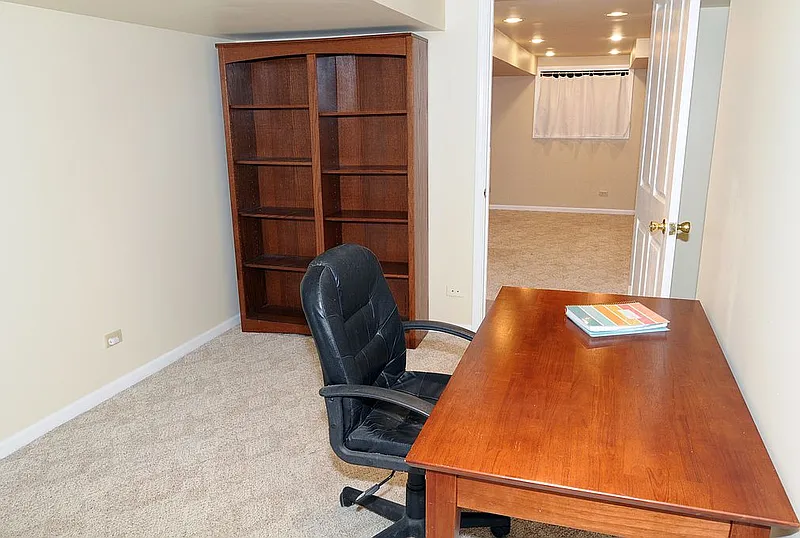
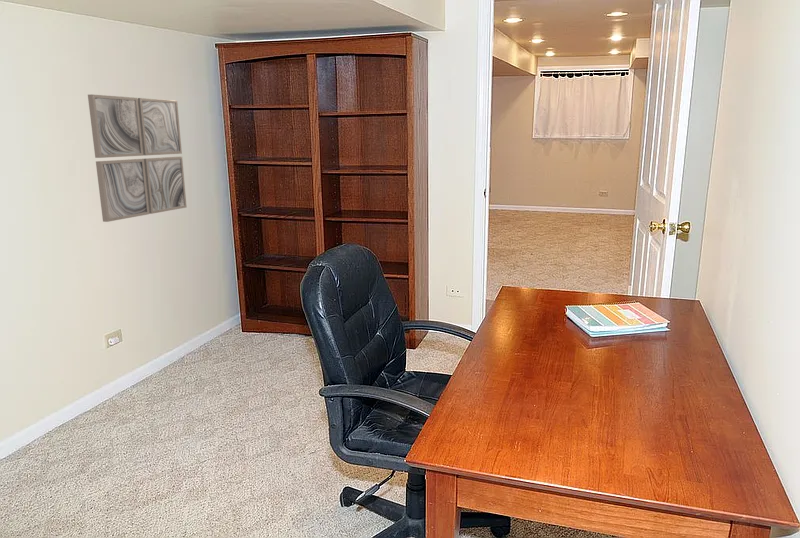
+ wall art (142, 155)
